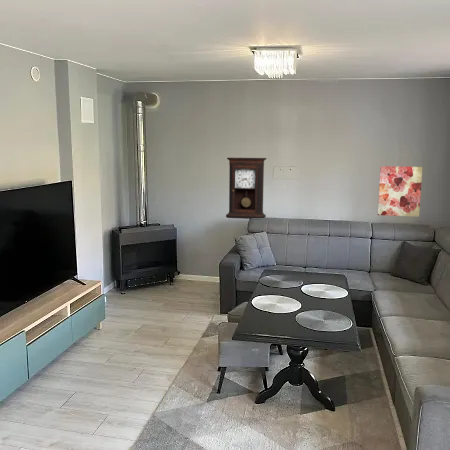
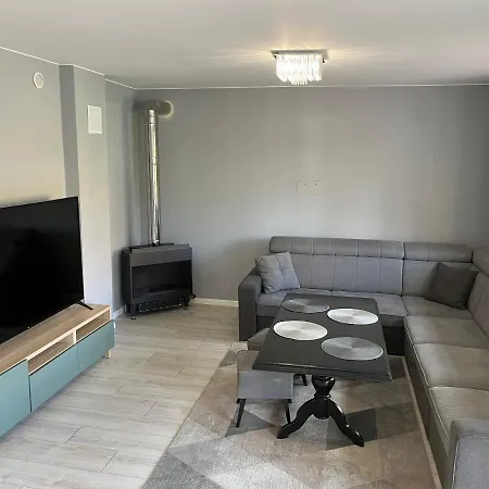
- pendulum clock (245, 187)
- wall art (399, 191)
